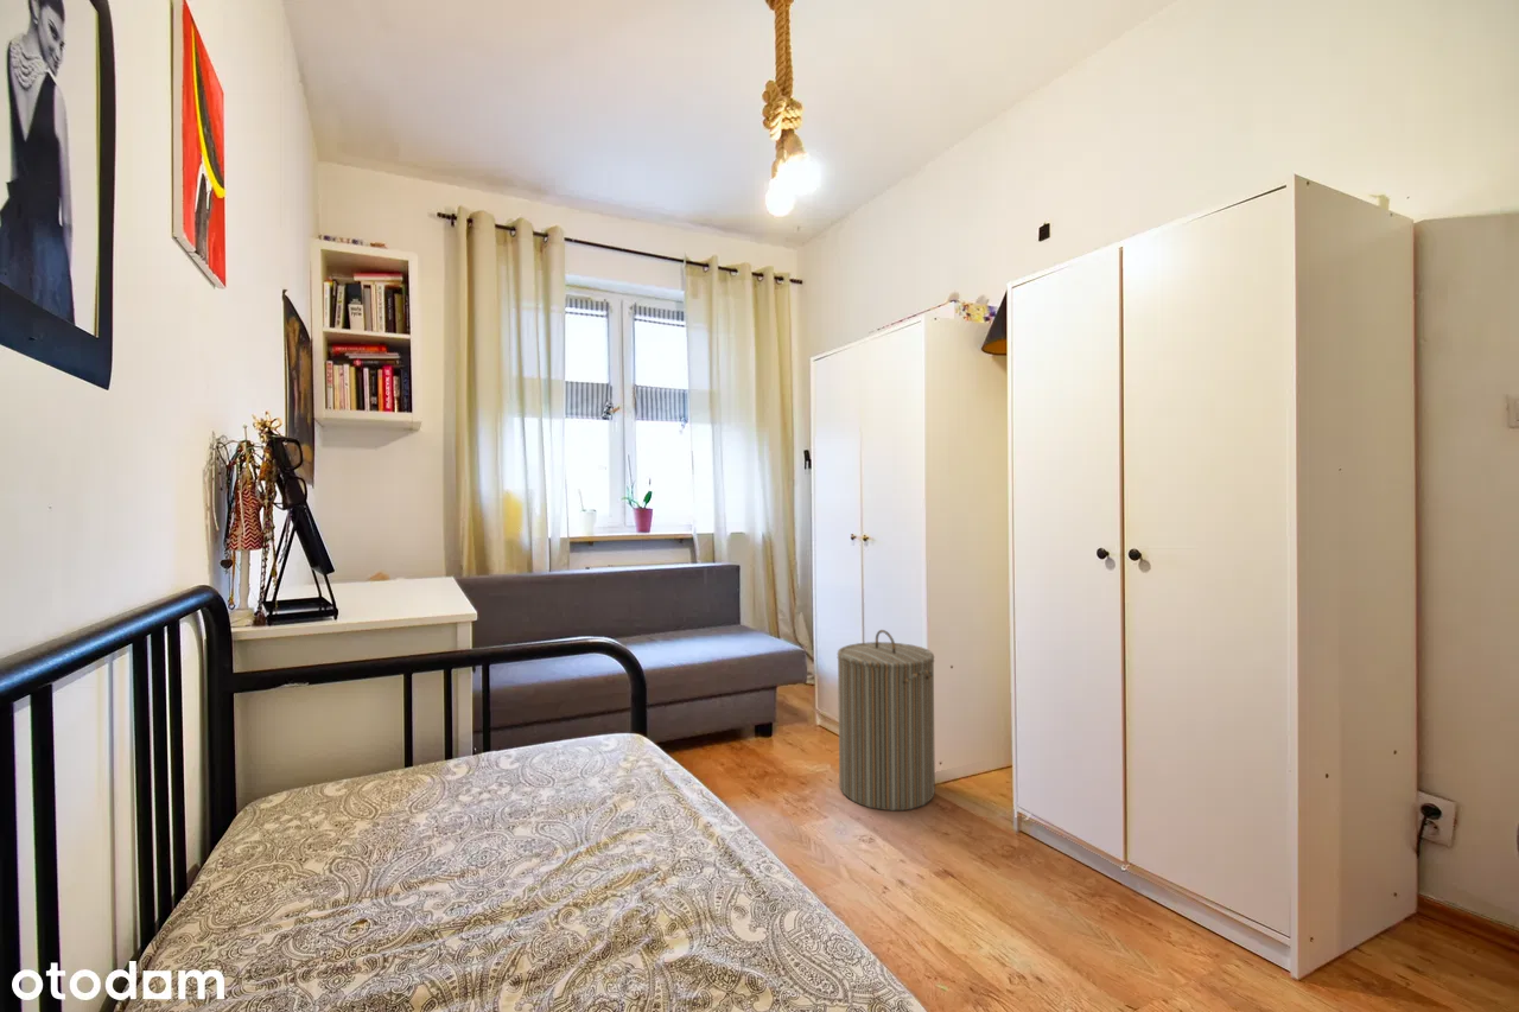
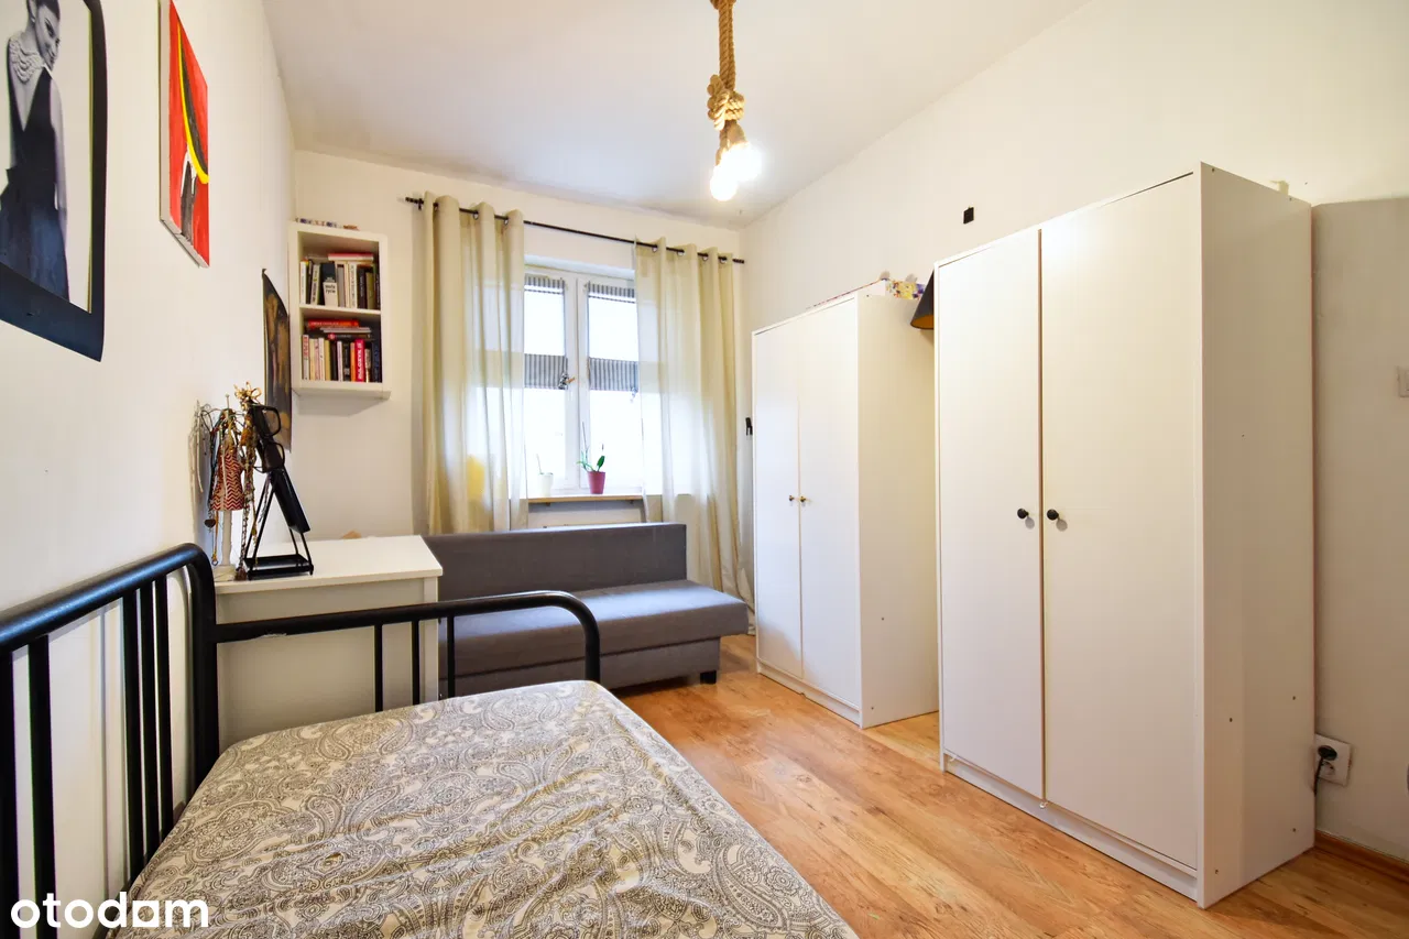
- laundry hamper (885, 709)
